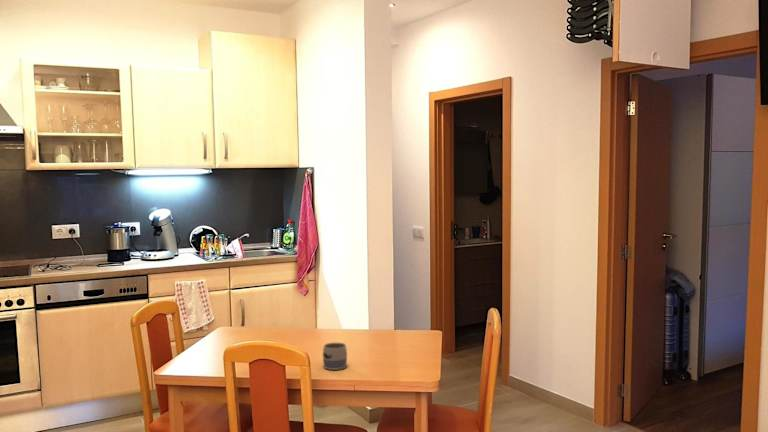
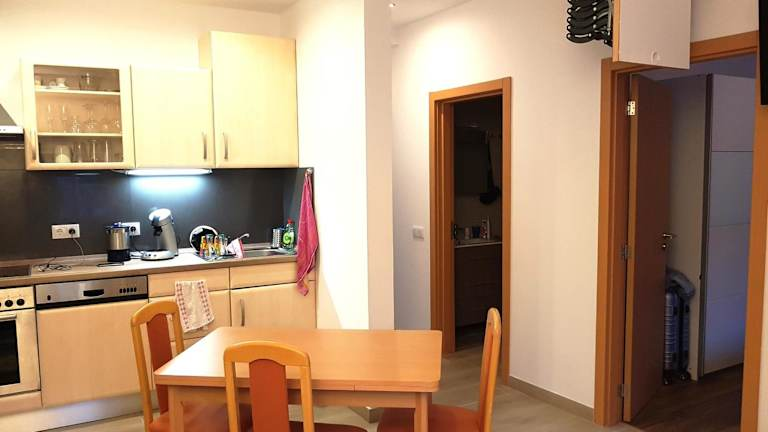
- mug (333, 354)
